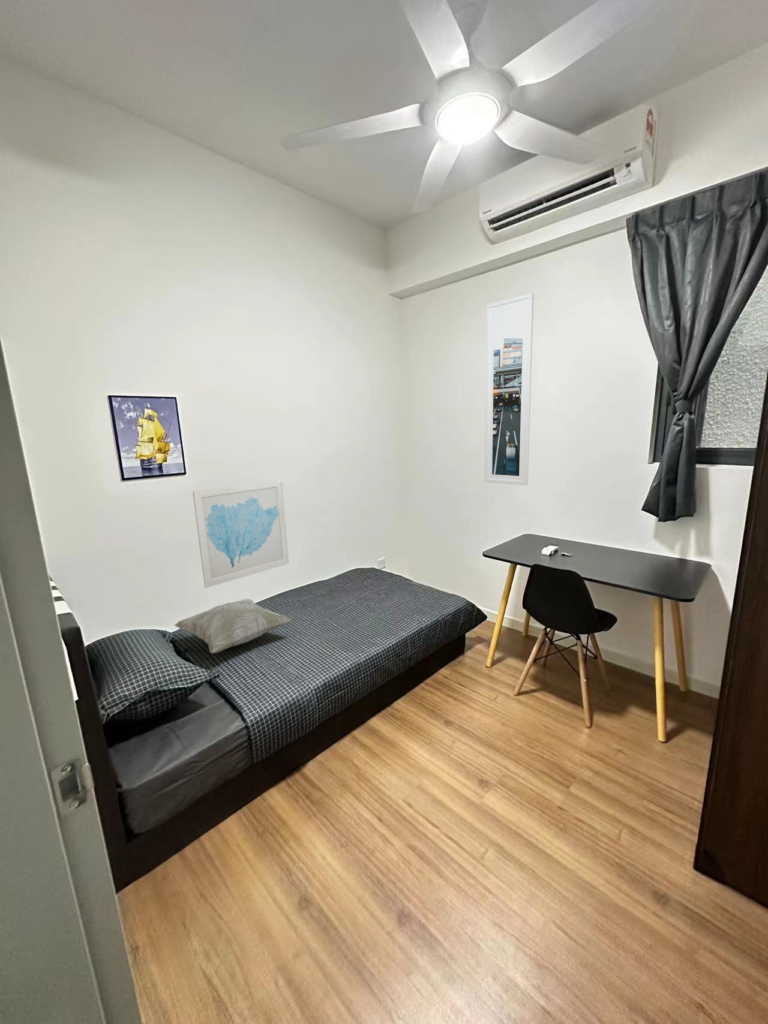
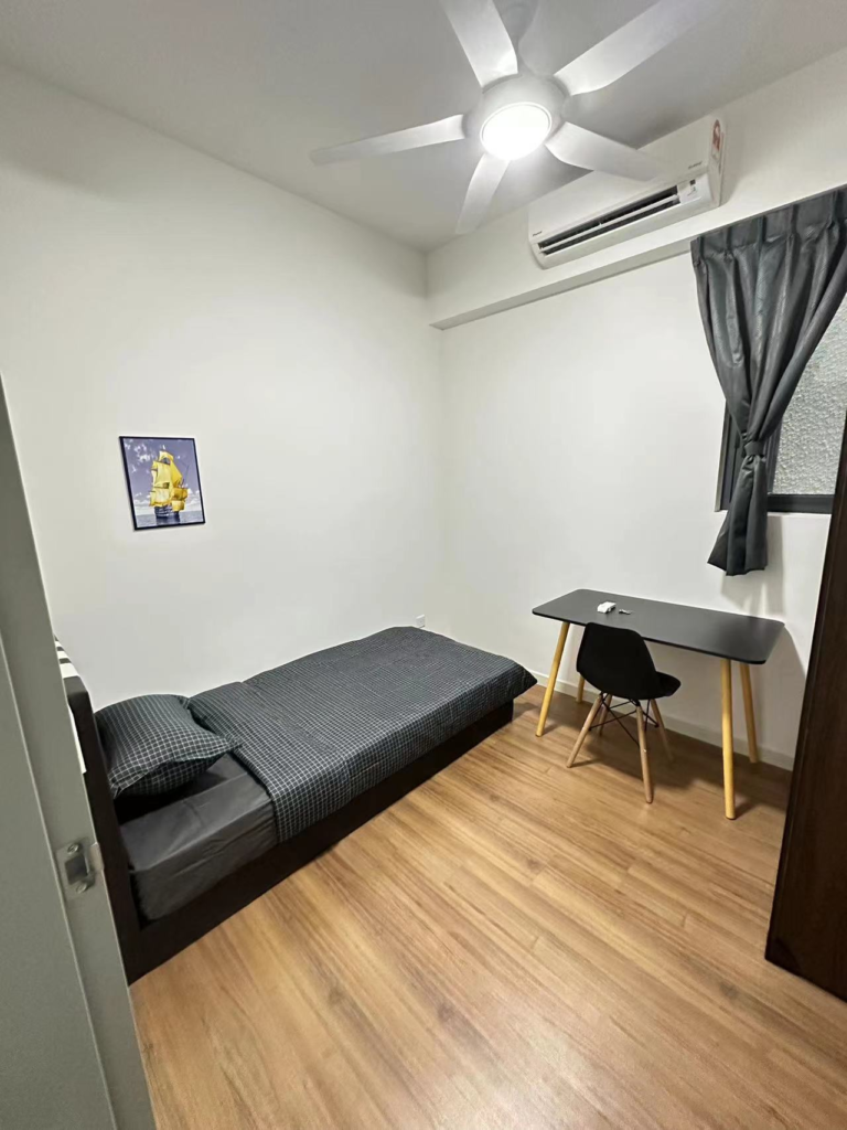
- wall art (245, 531)
- decorative pillow (233, 622)
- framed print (507, 395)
